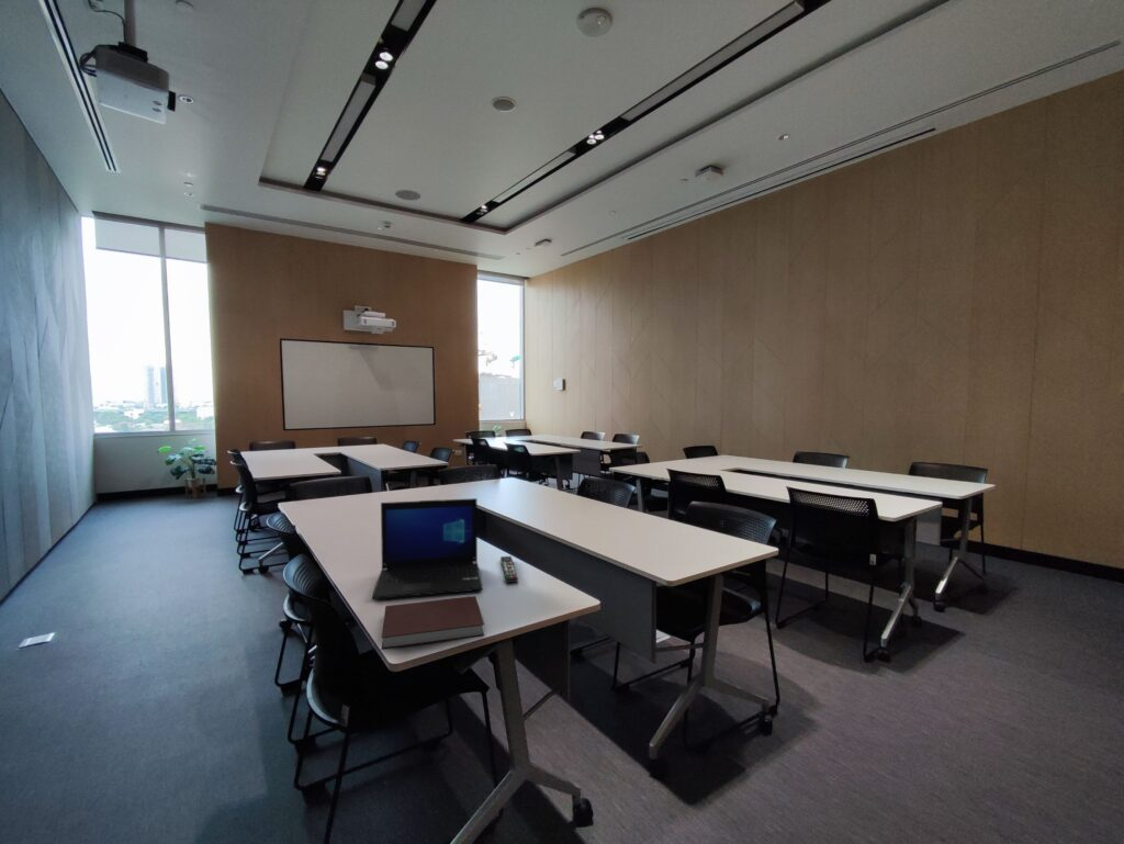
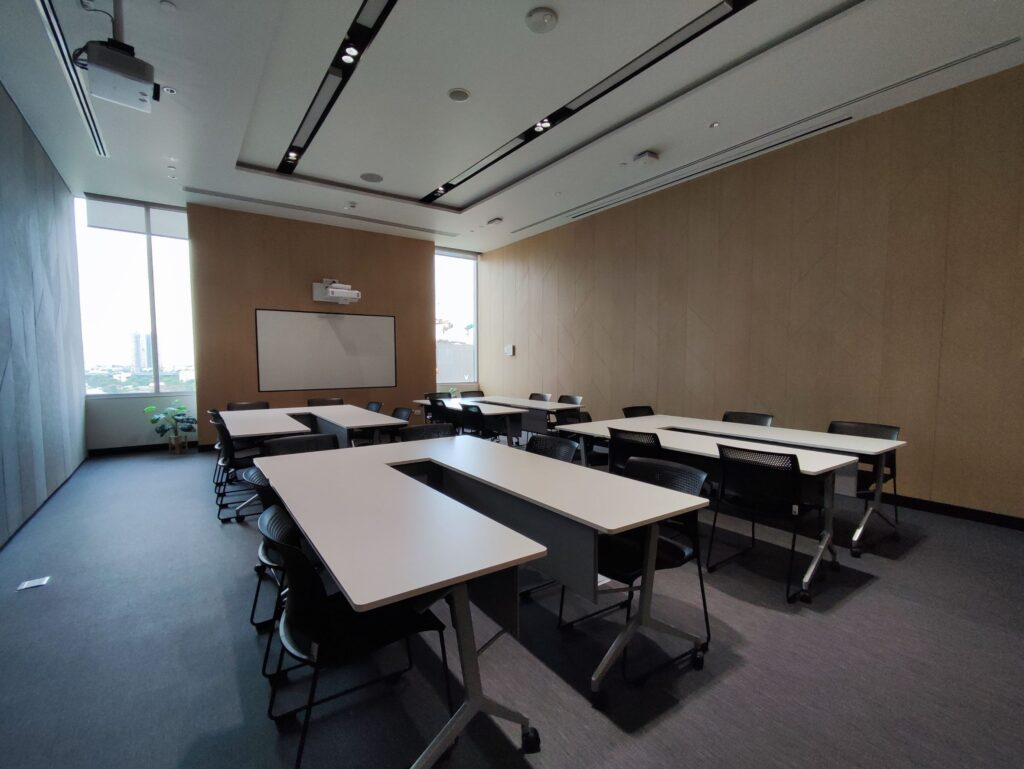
- remote control (508, 567)
- notebook (432, 620)
- laptop (429, 544)
